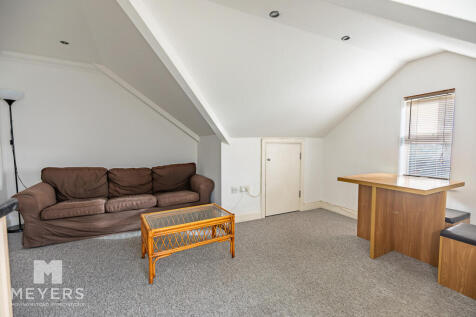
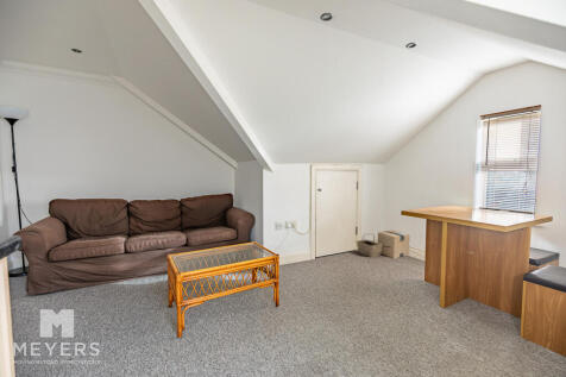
+ cardboard box (392, 243)
+ basket (369, 244)
